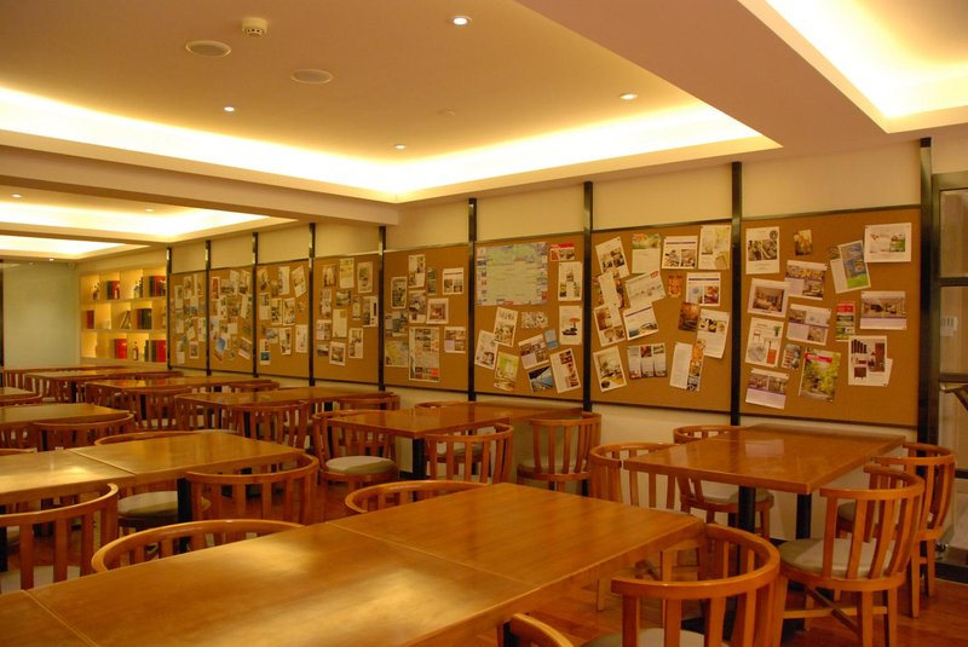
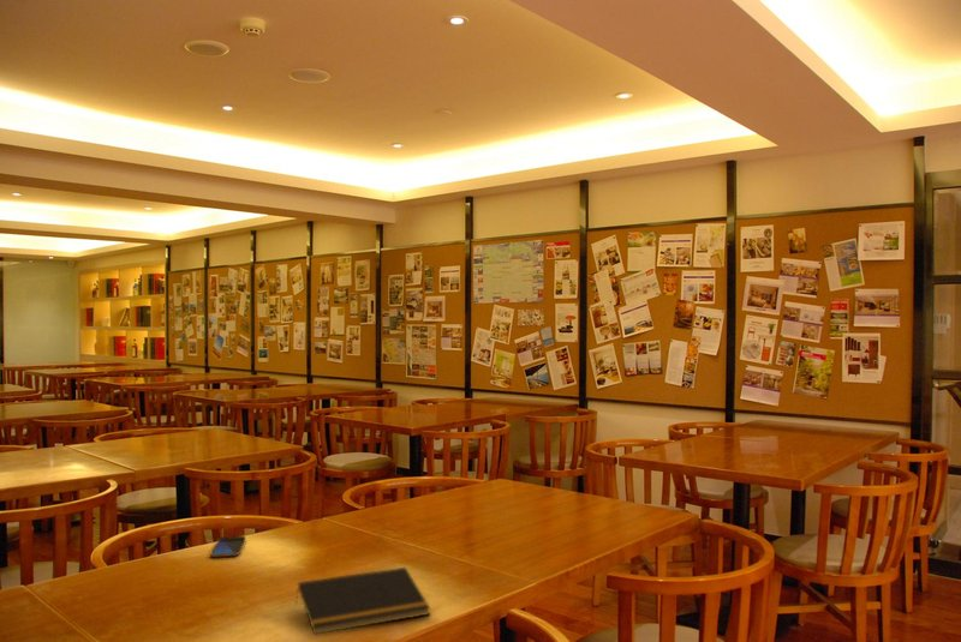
+ notepad (363, 598)
+ smartphone (228, 546)
